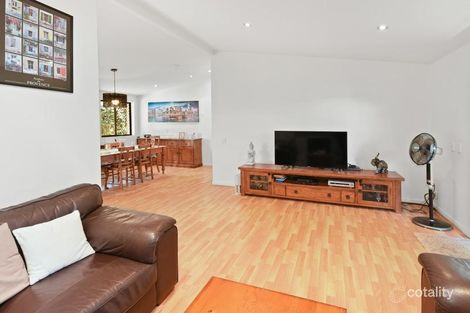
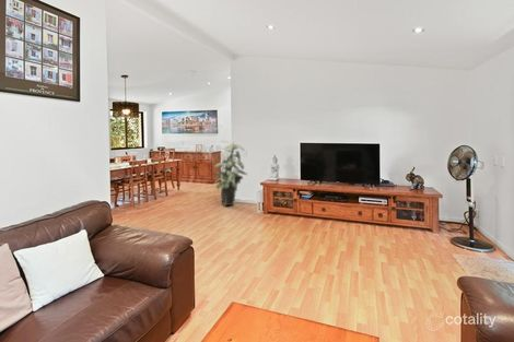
+ indoor plant (229, 173)
